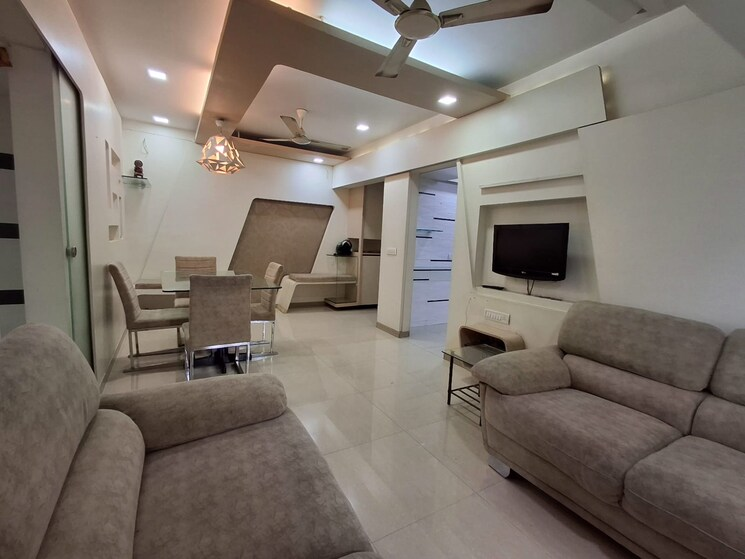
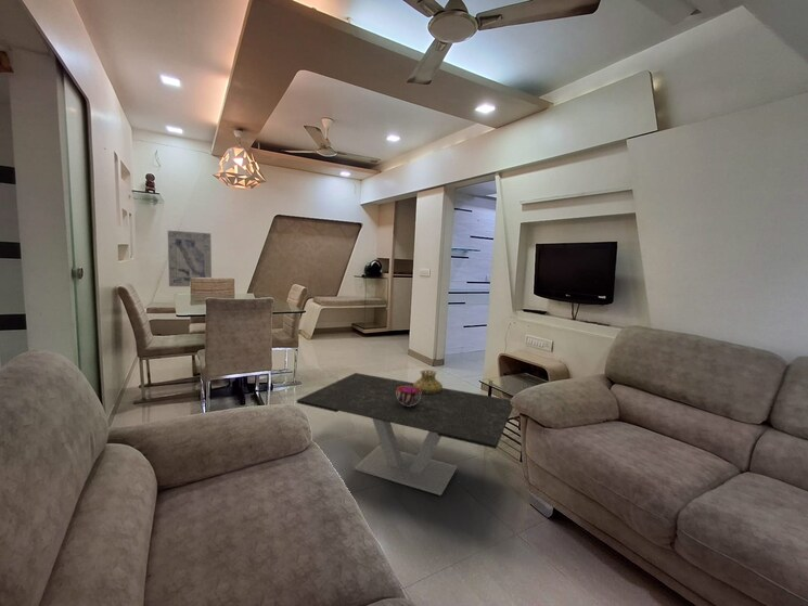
+ vase (427, 381)
+ wall art (190, 259)
+ decorative bowl (408, 397)
+ coffee table (409, 426)
